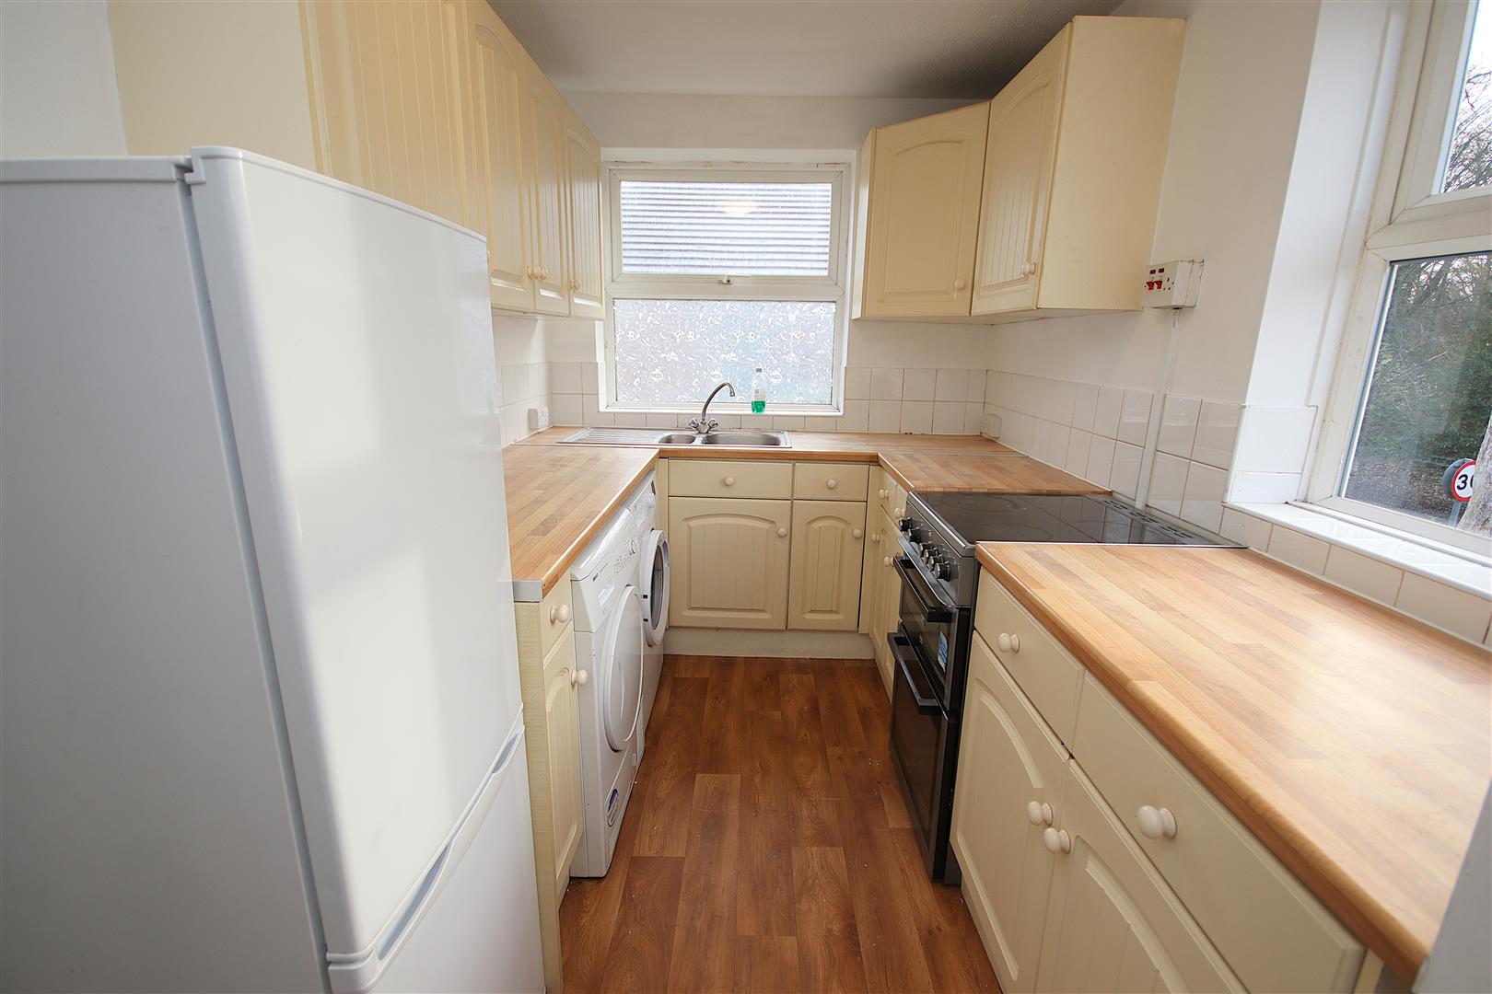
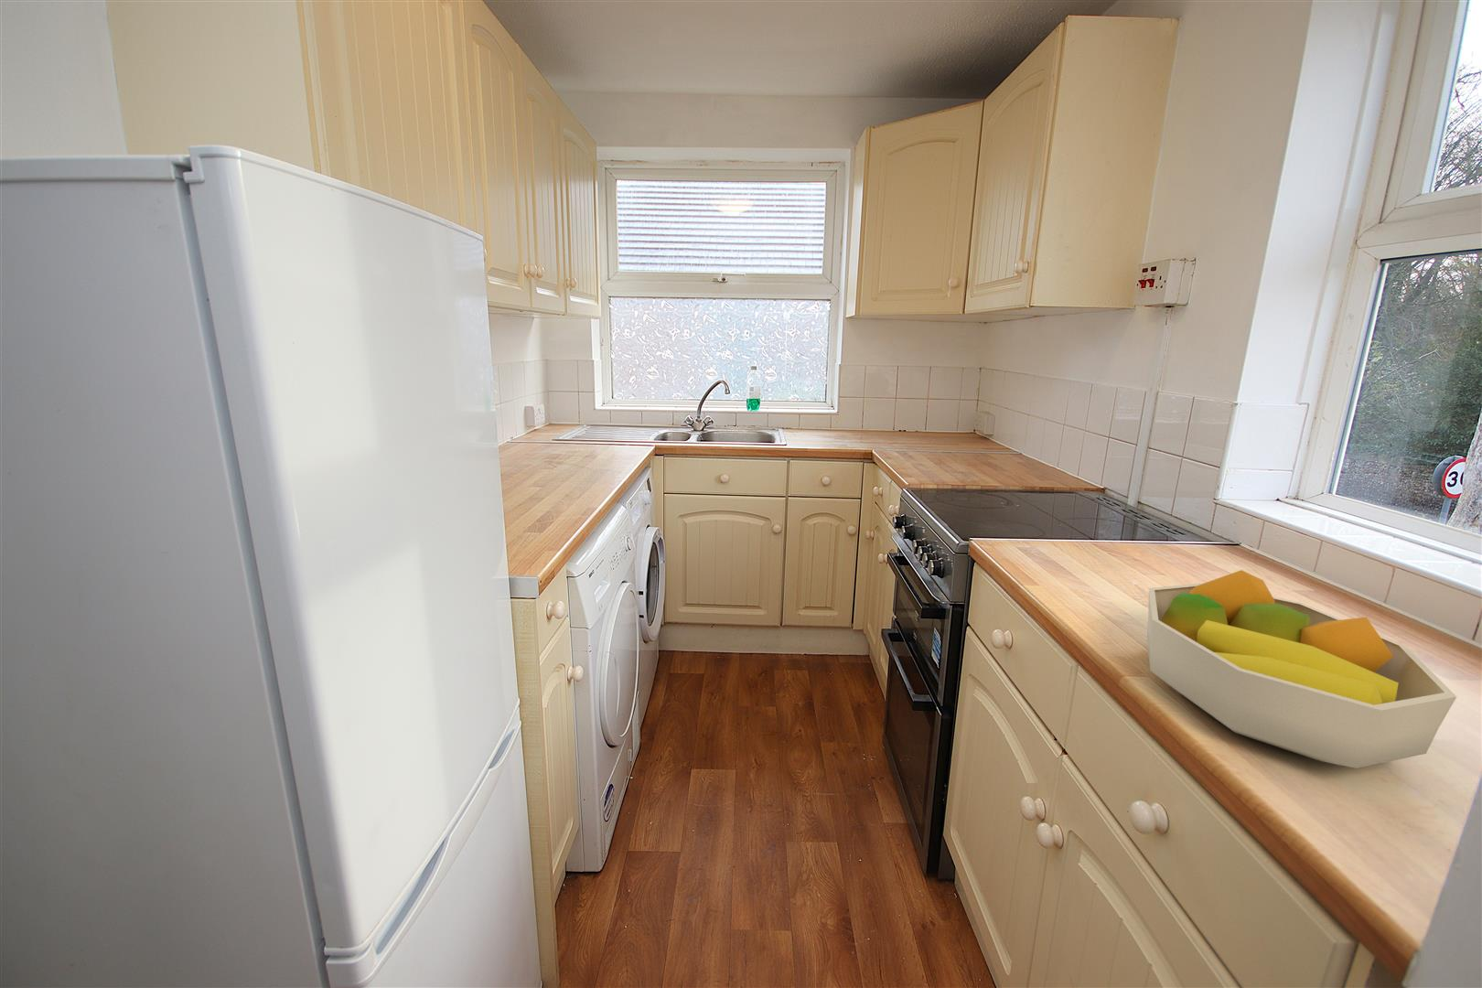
+ fruit bowl (1269, 652)
